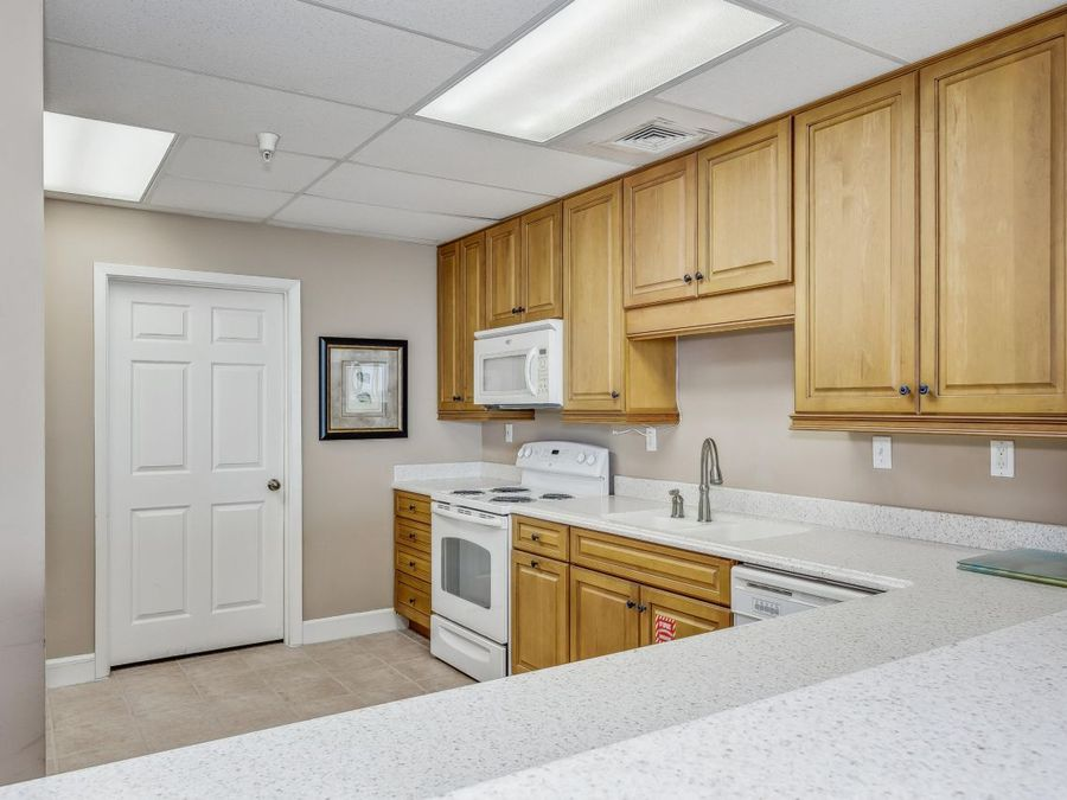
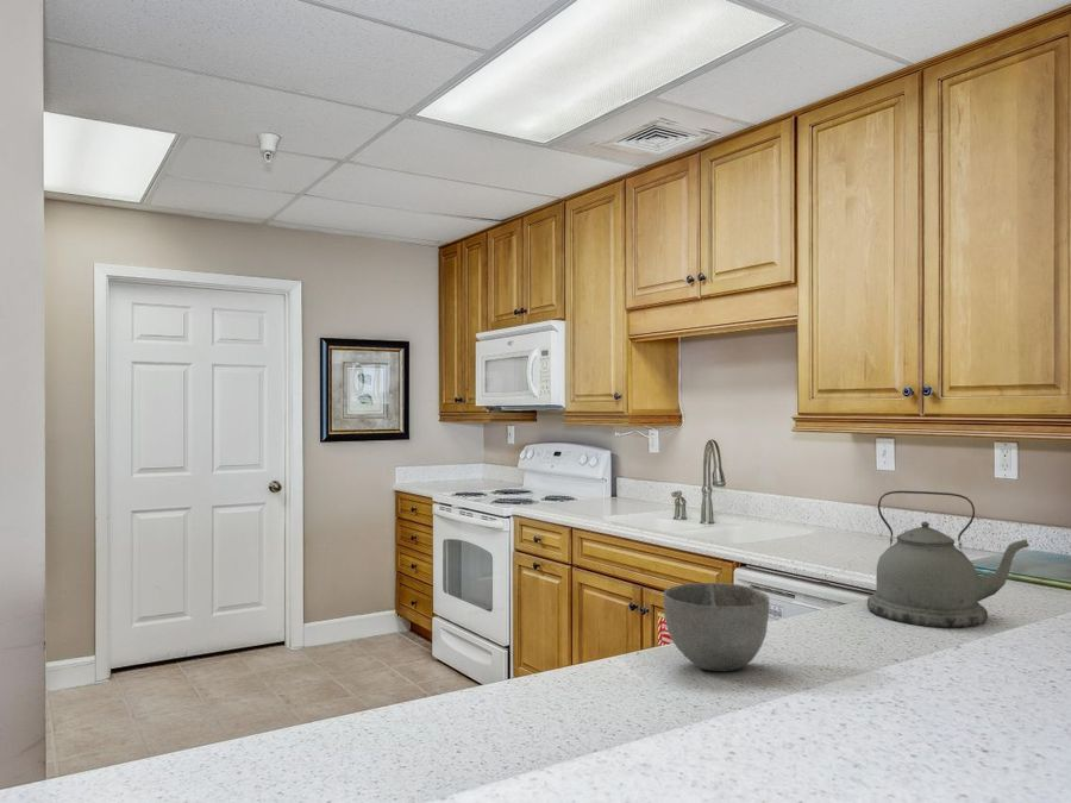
+ bowl (715, 629)
+ kettle (933, 552)
